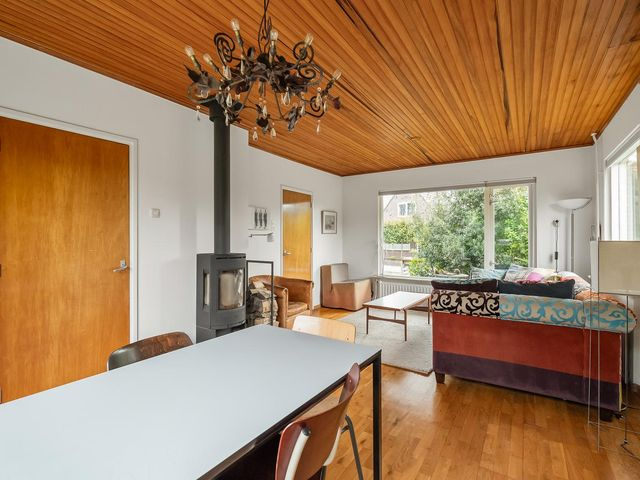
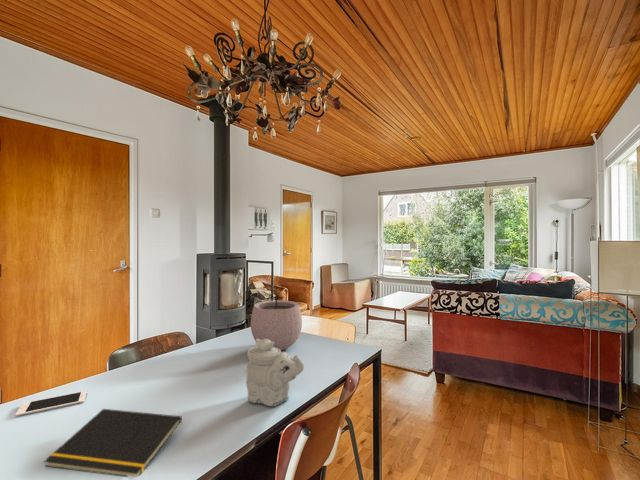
+ plant pot (276, 316)
+ notepad (118, 439)
+ cell phone (53, 402)
+ teapot (274, 370)
